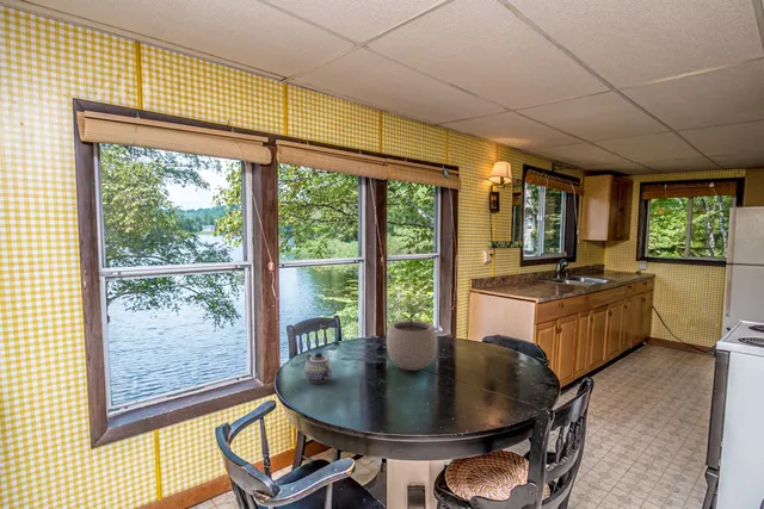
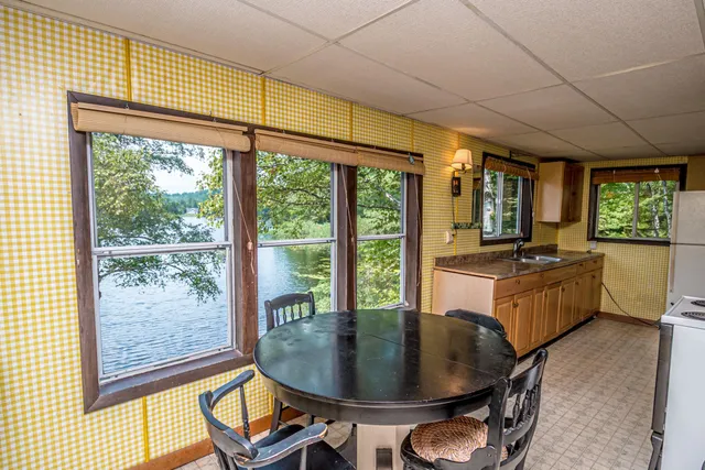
- plant pot (411, 336)
- teapot (318, 366)
